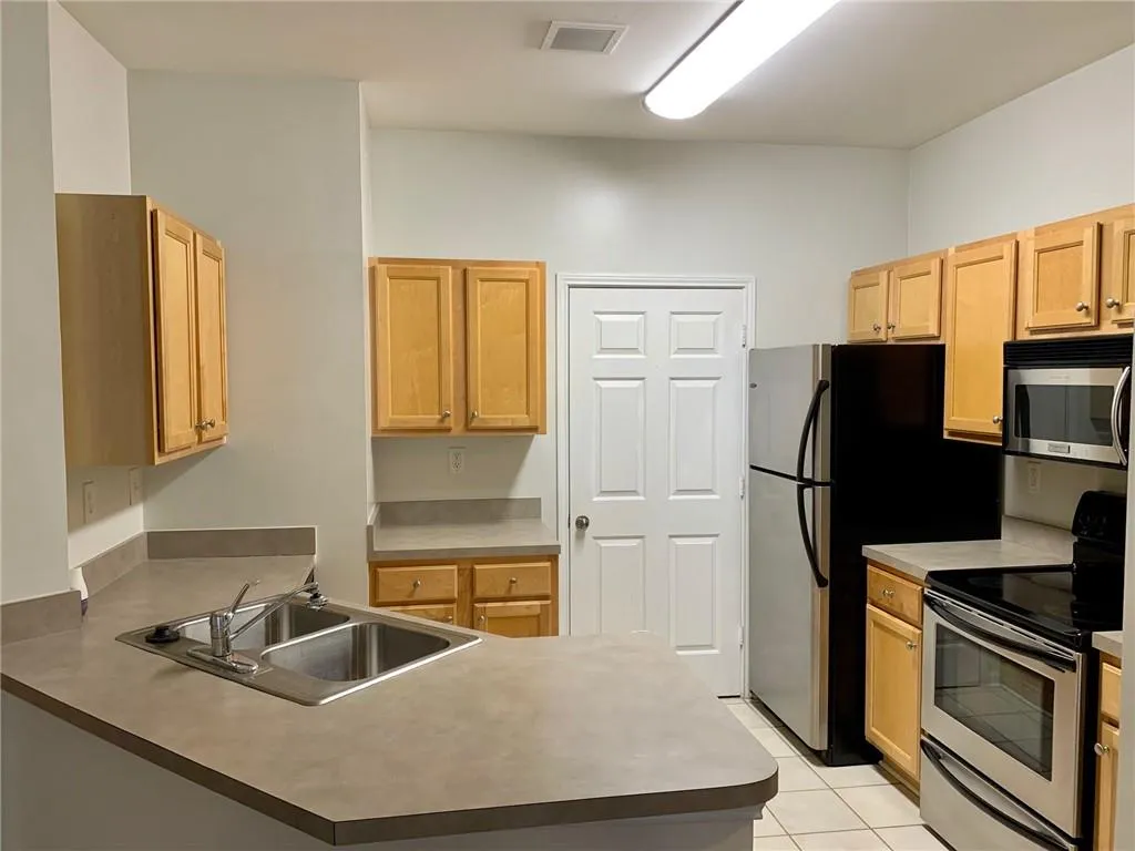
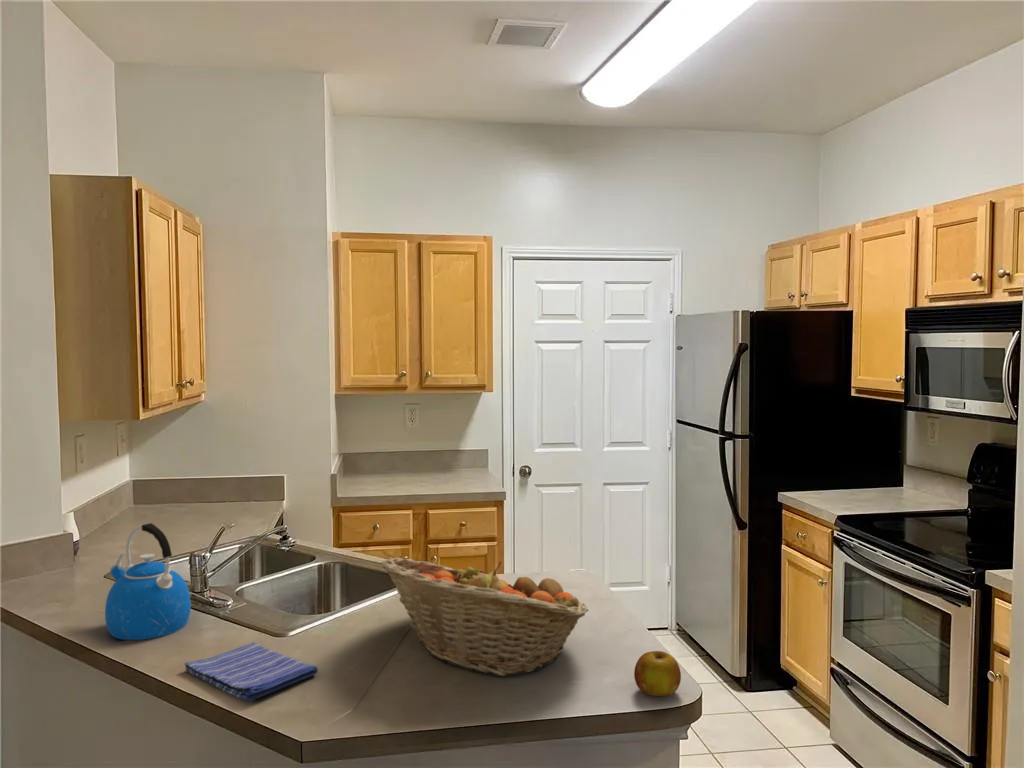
+ fruit (657, 673)
+ dish towel (251, 666)
+ fruit basket (482, 602)
+ kettle (141, 574)
